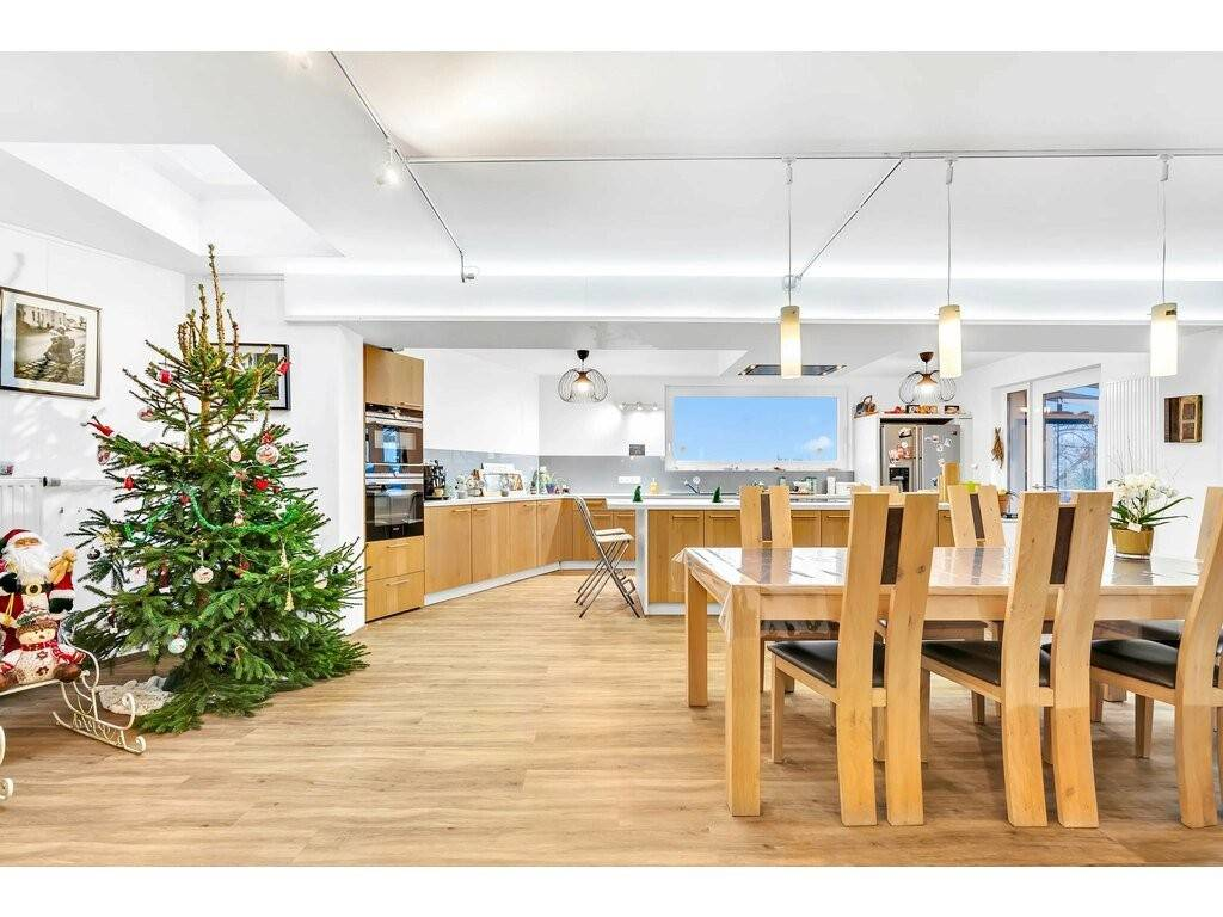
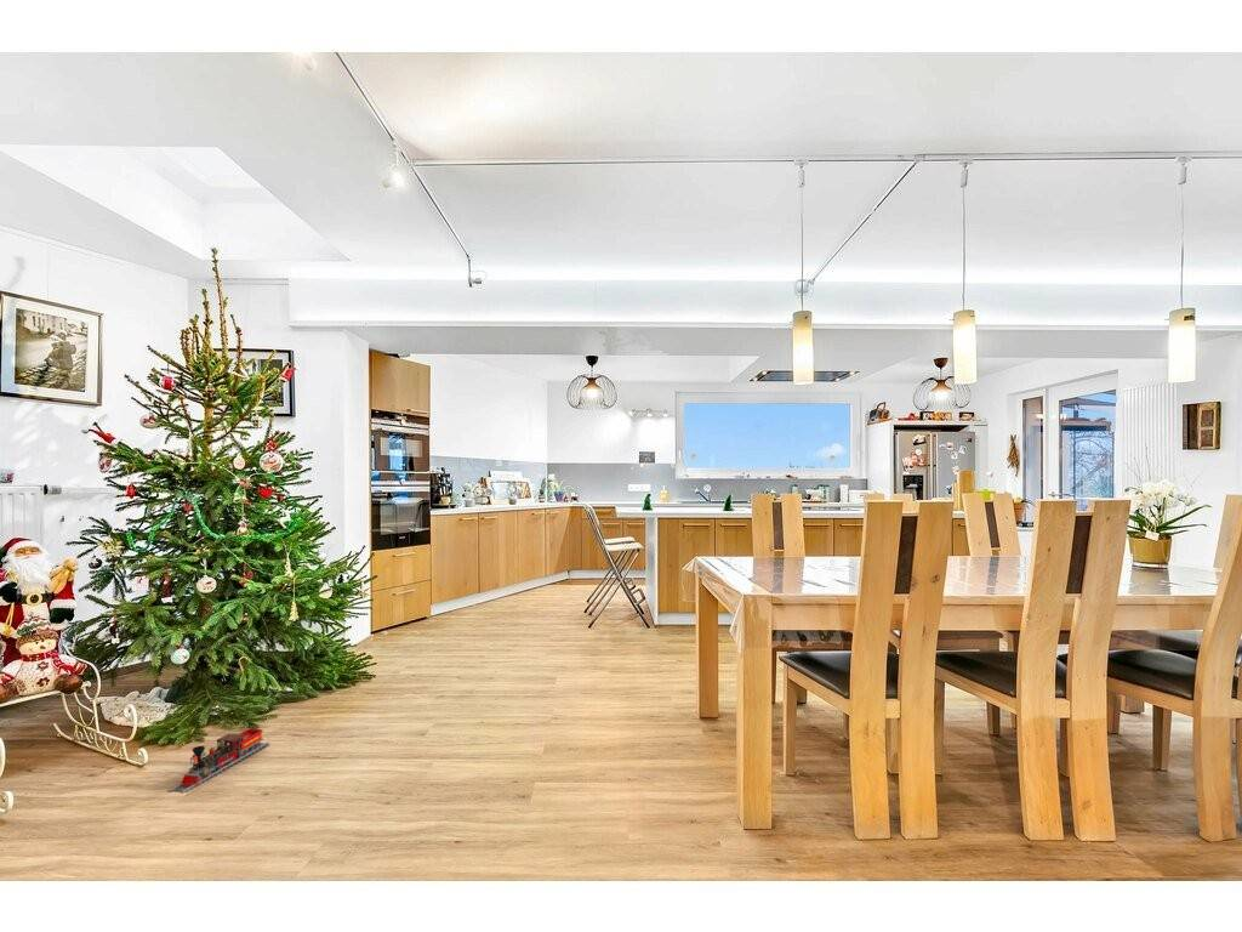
+ toy train (222, 750)
